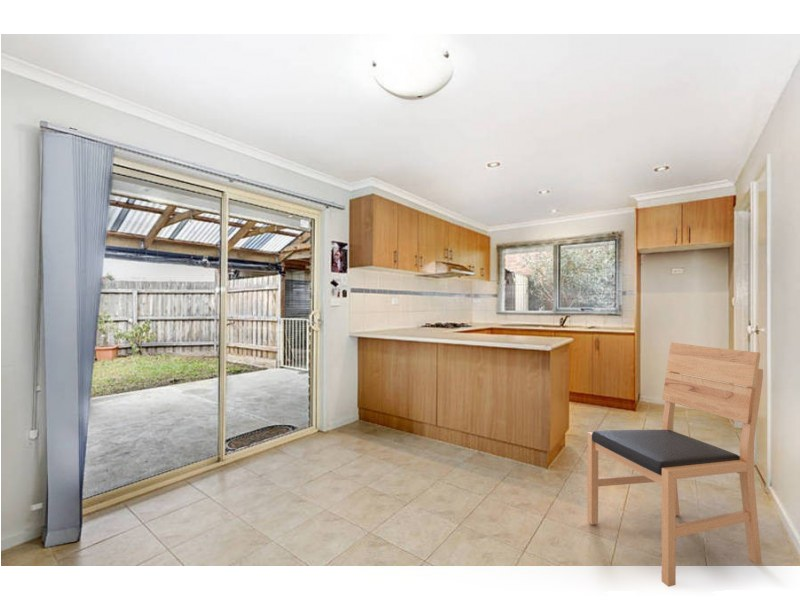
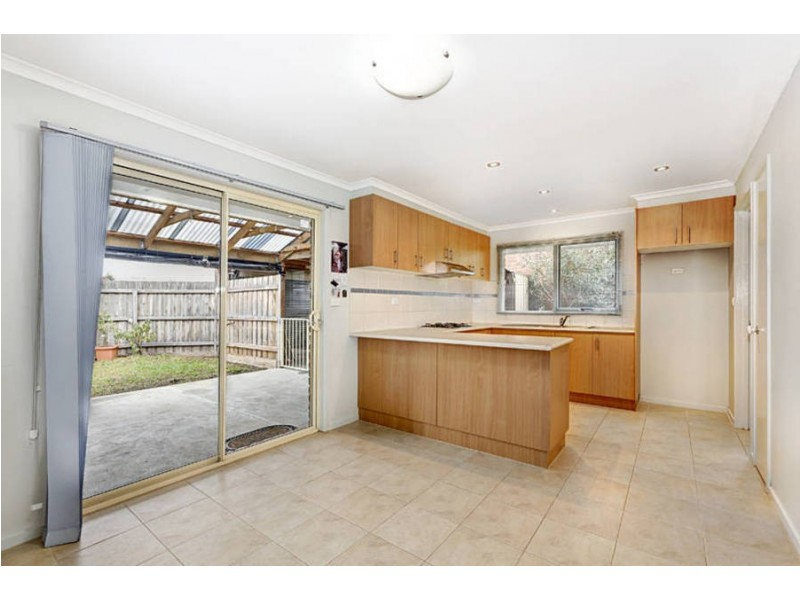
- chair (669, 445)
